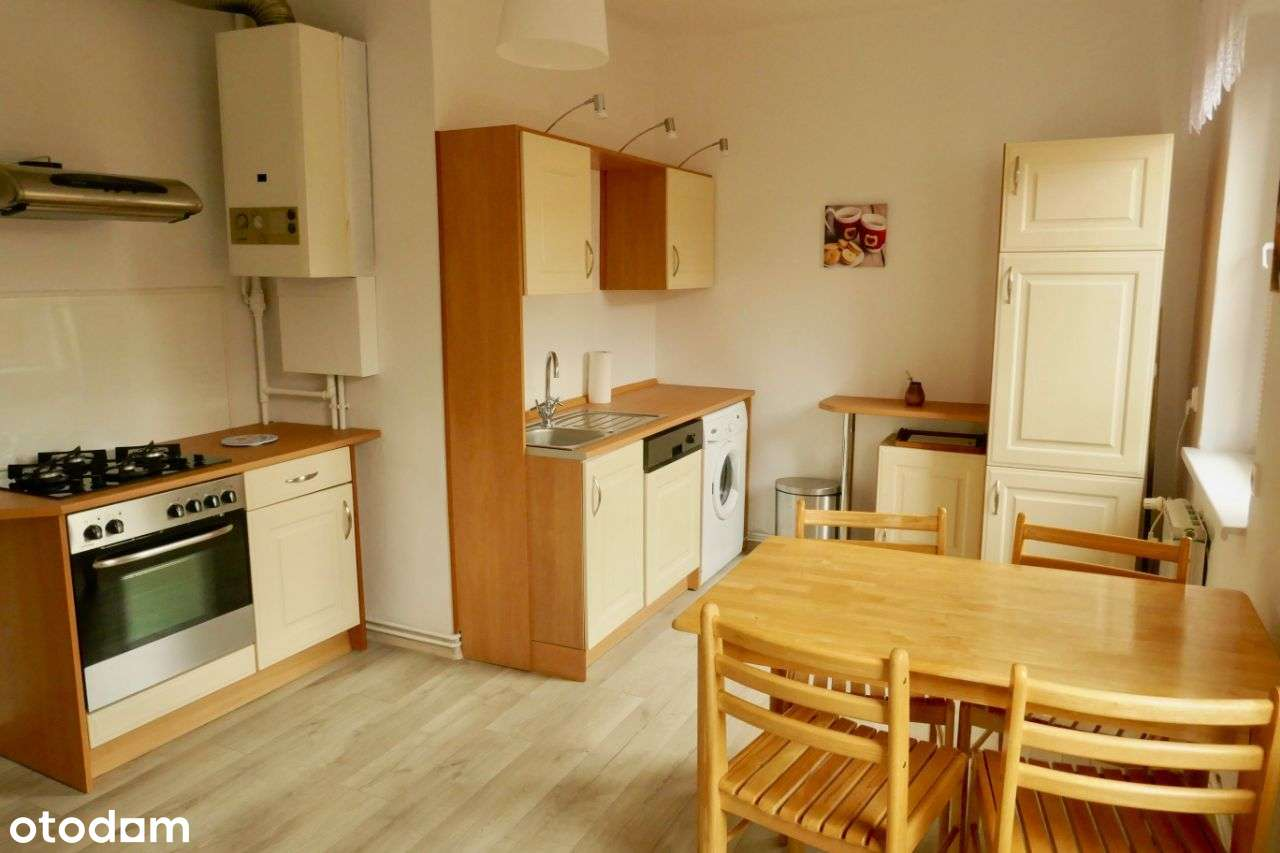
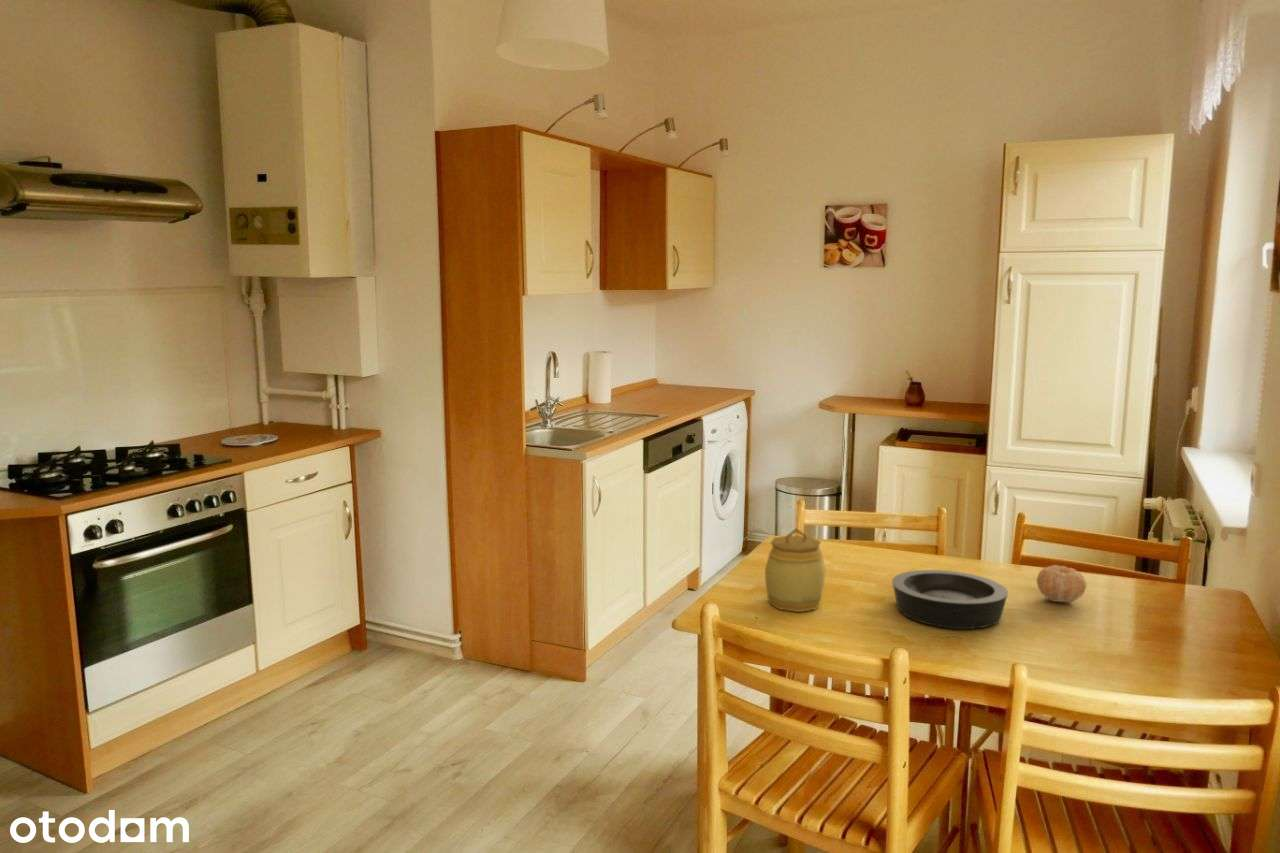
+ bowl (948, 599)
+ fruit (1060, 584)
+ jar (795, 566)
